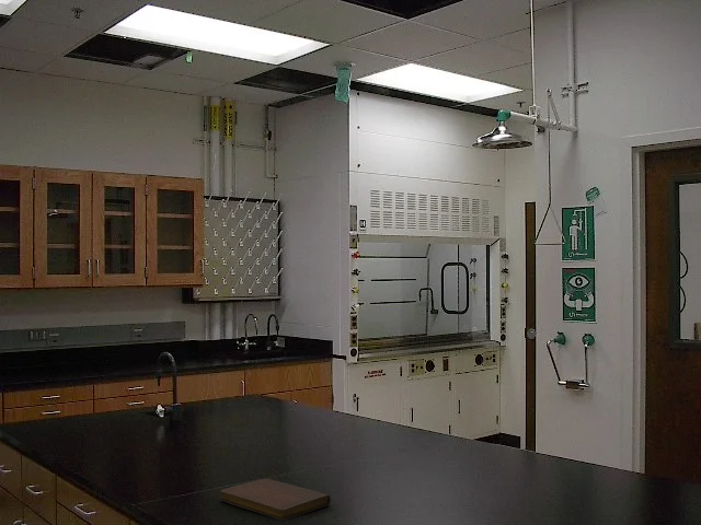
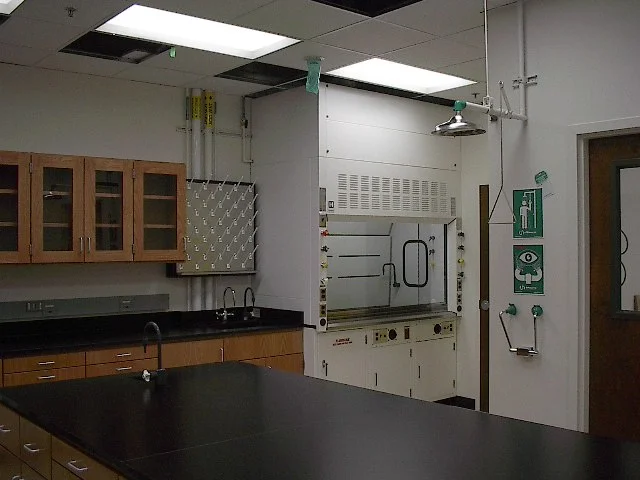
- notebook (274, 497)
